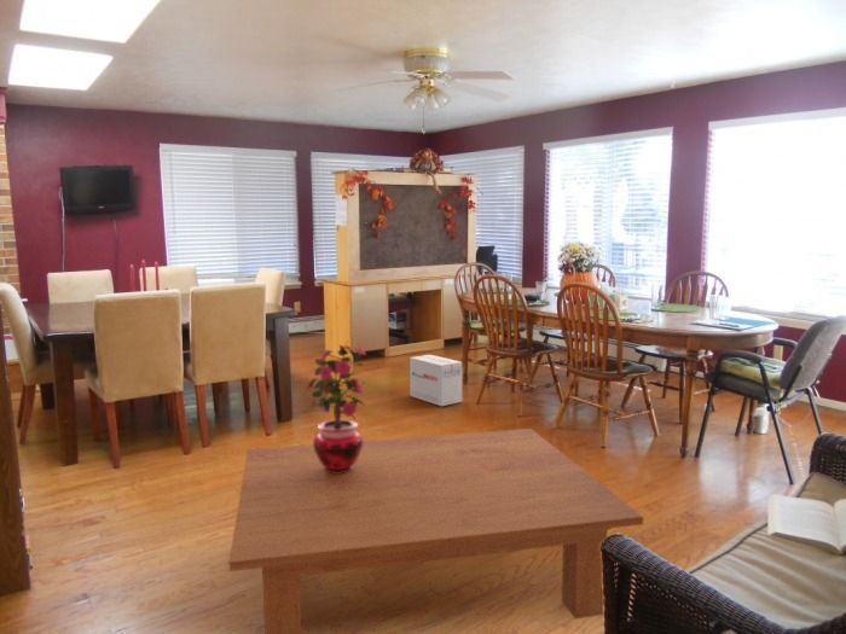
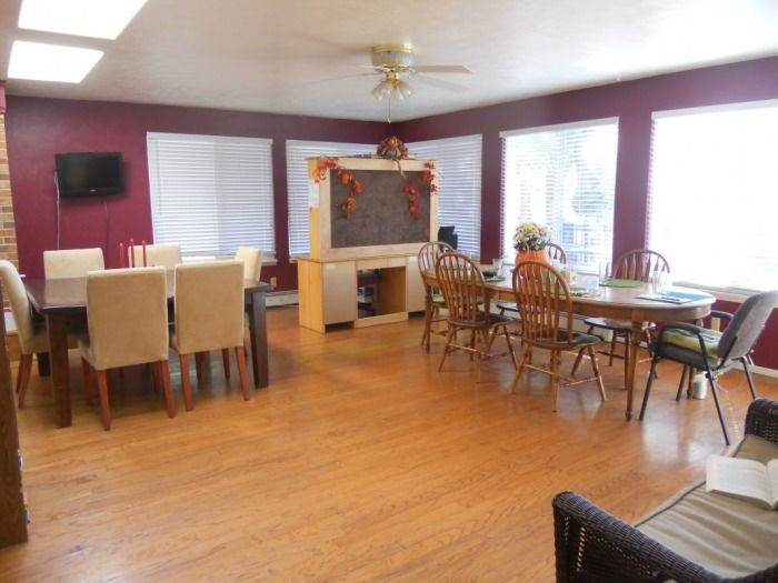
- potted flower (336, 407)
- coffee table (418, 525)
- cardboard box (435, 379)
